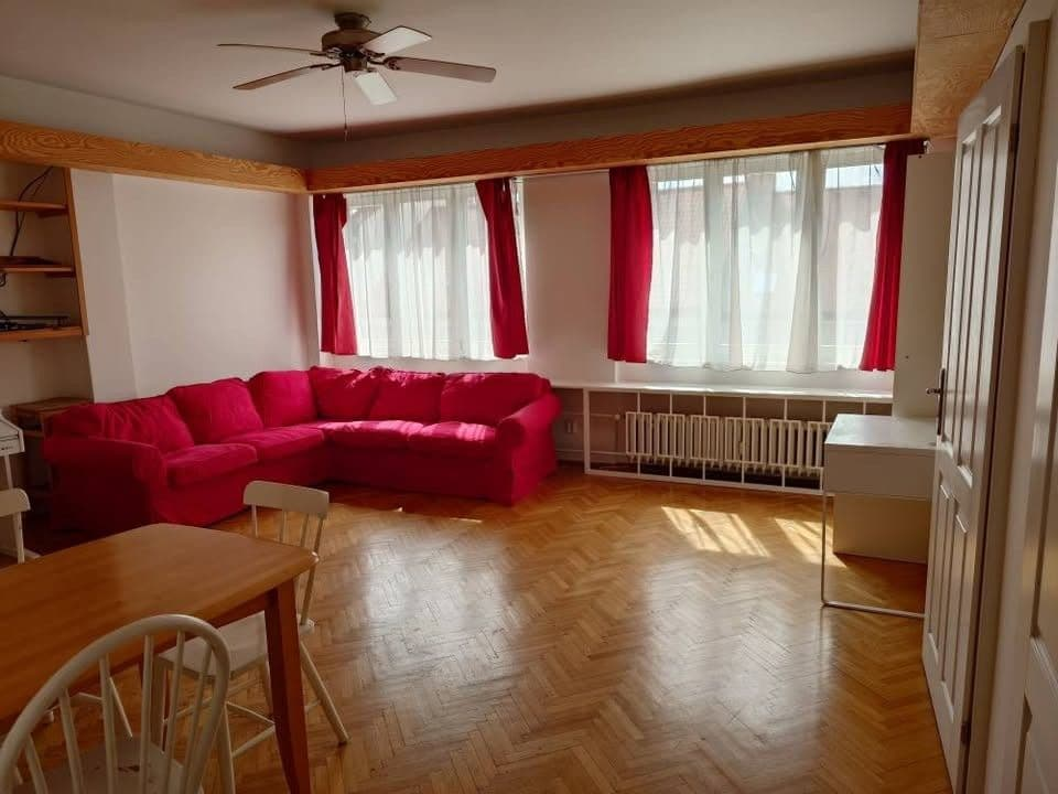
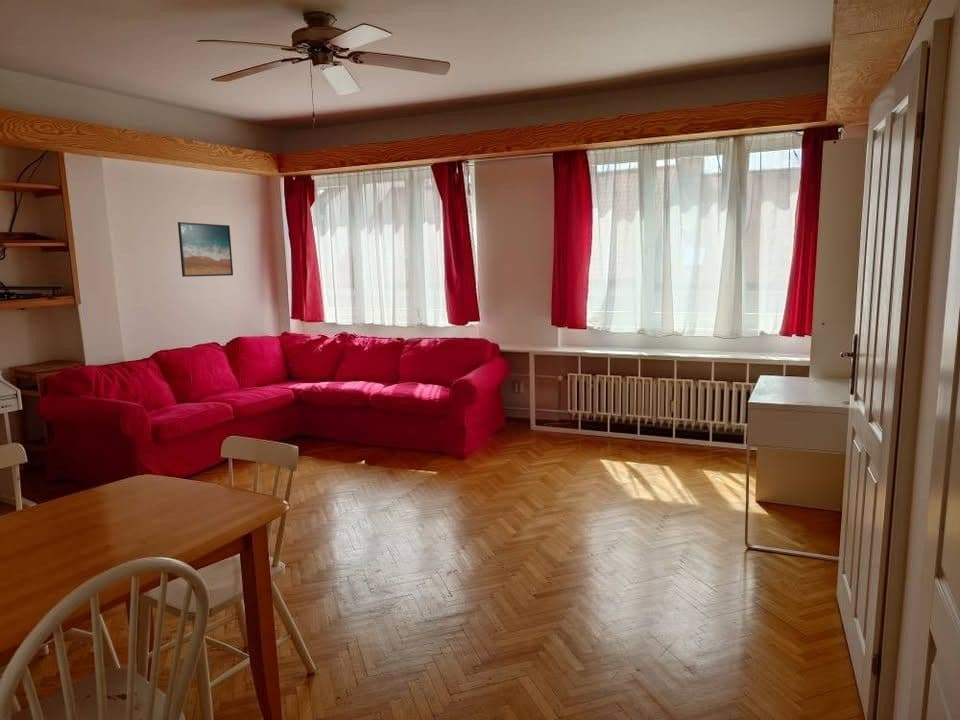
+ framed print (206, 250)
